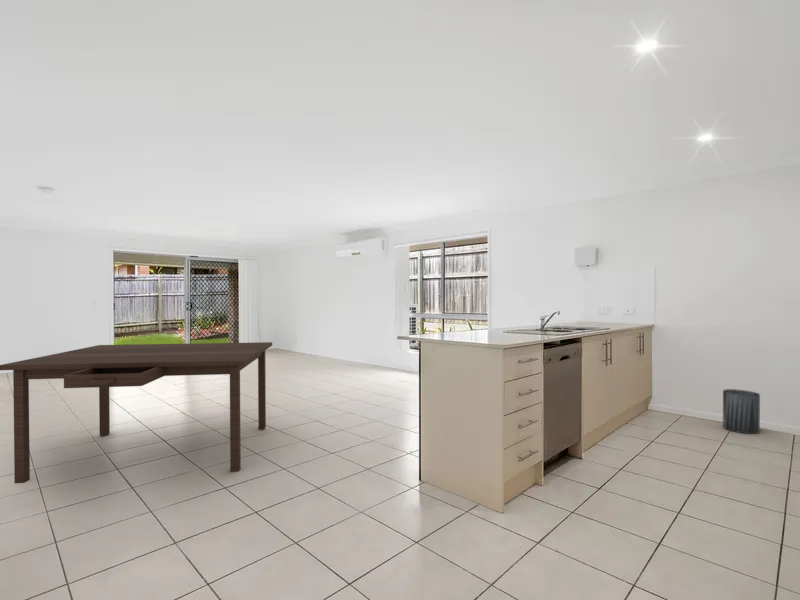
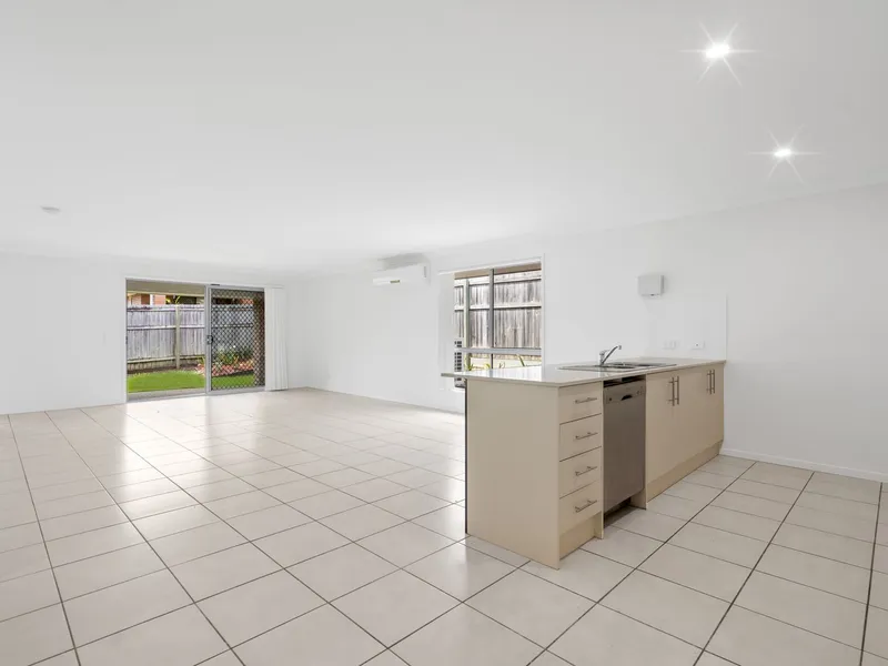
- dining table (151, 381)
- trash can (740, 410)
